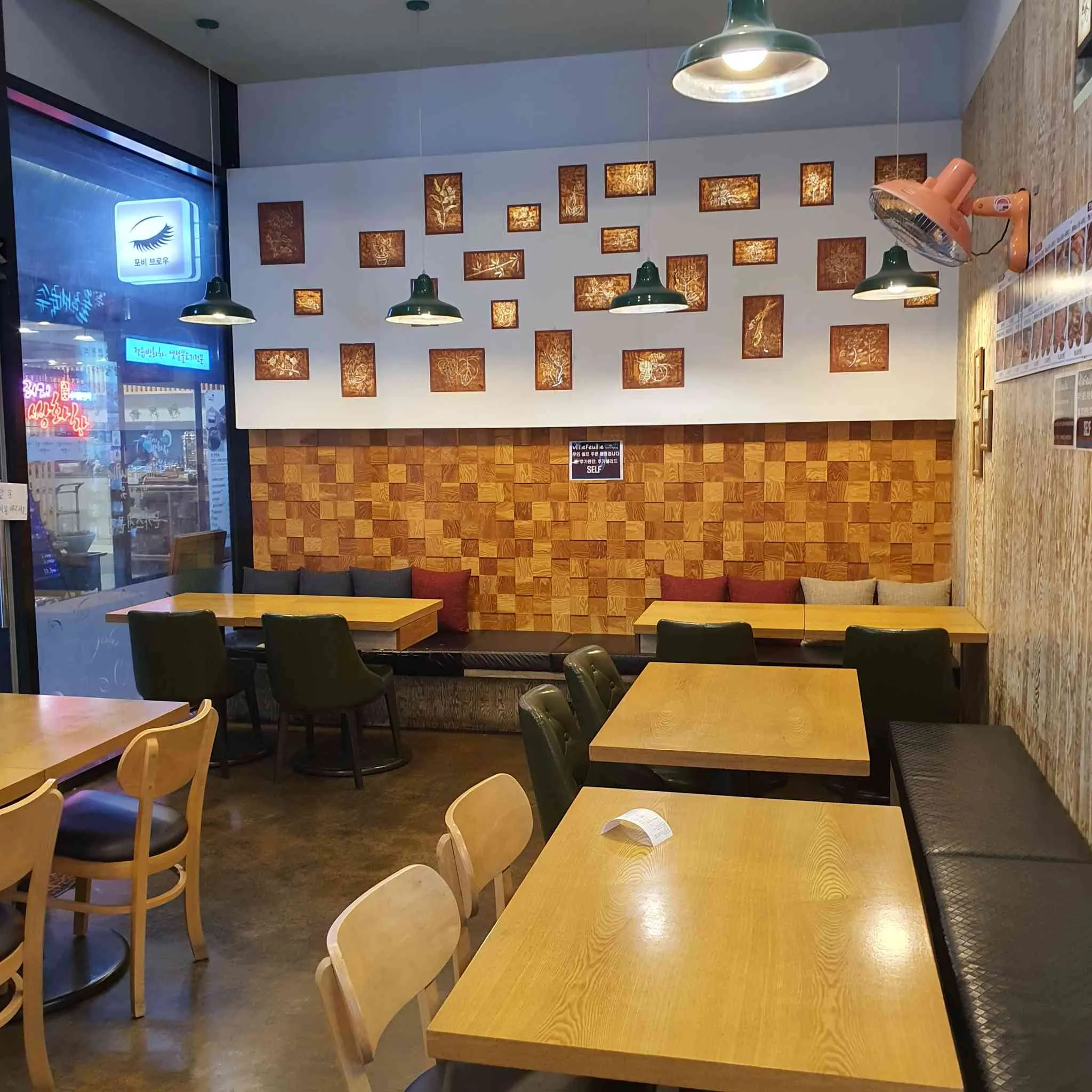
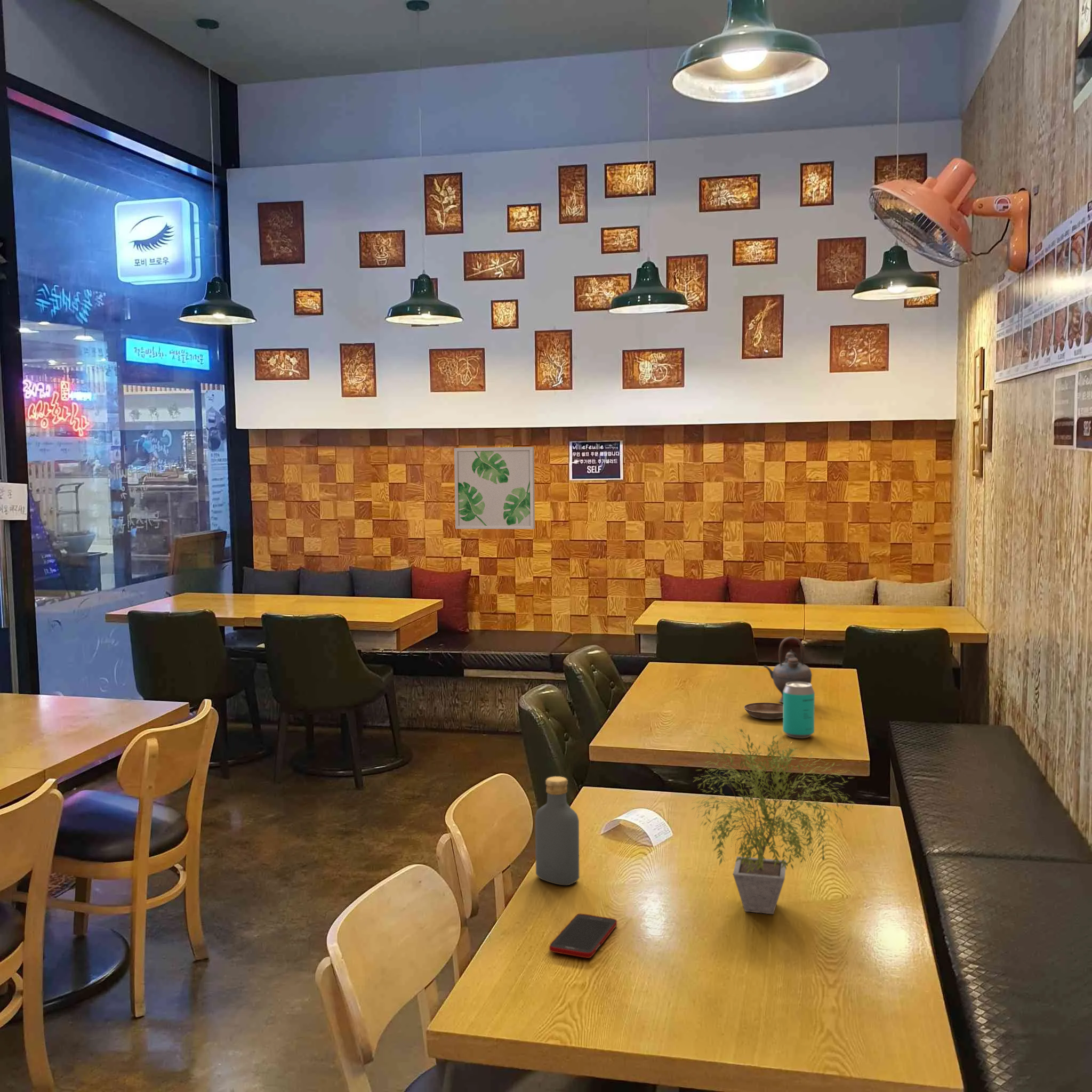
+ cell phone (584, 935)
+ teapot (787, 669)
+ vodka (557, 829)
+ saucer (768, 711)
+ beverage can (798, 710)
+ wall art (494, 488)
+ potted plant (772, 817)
